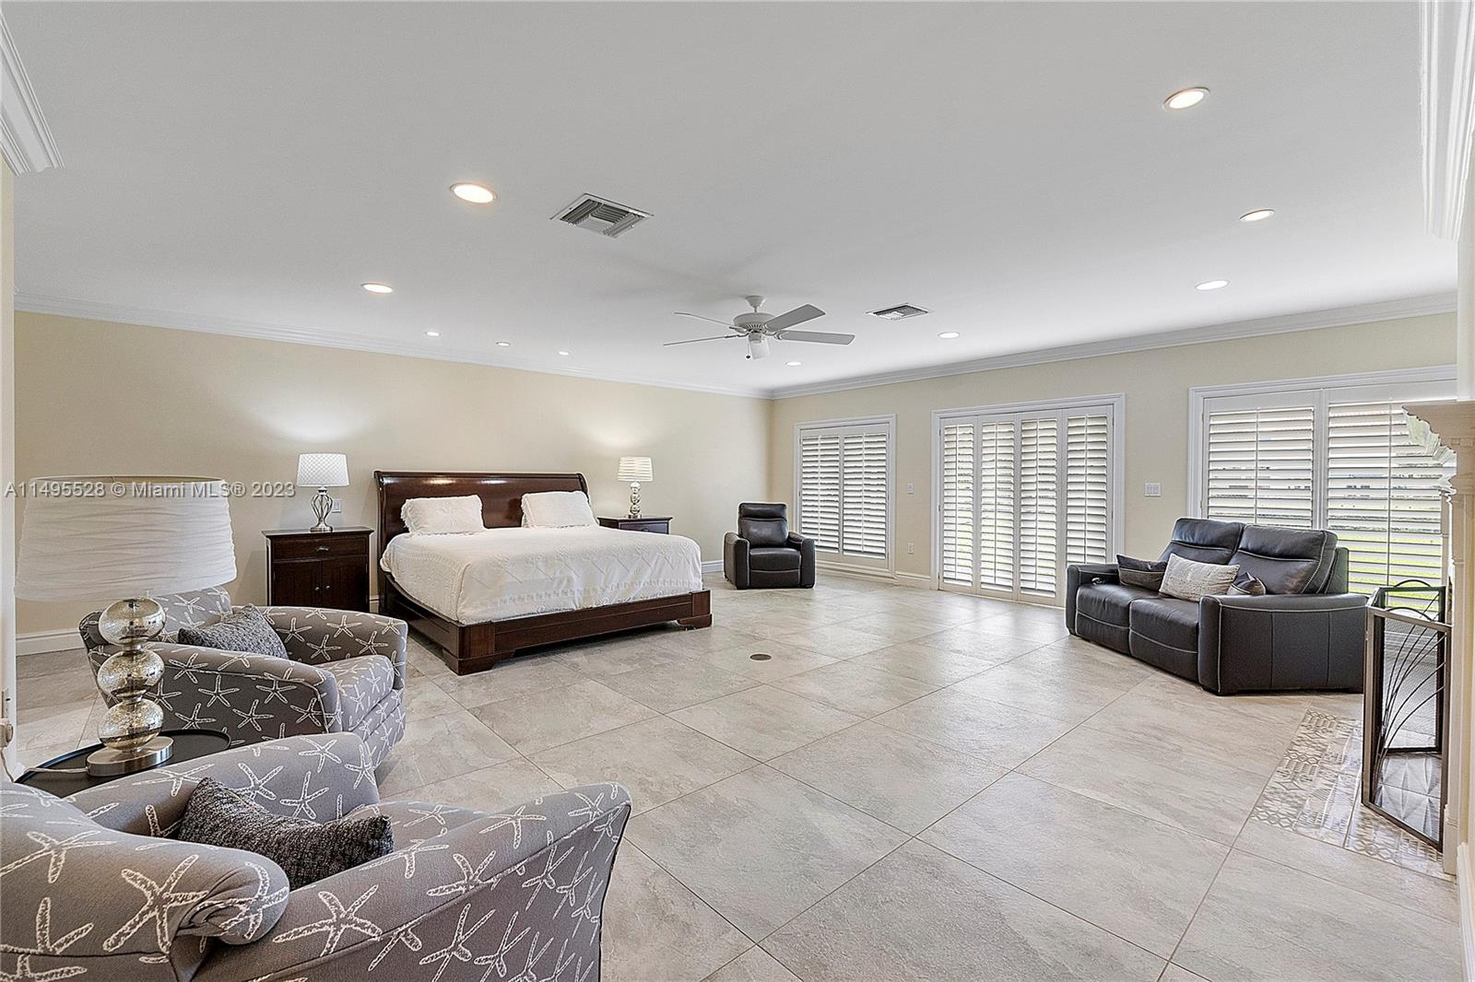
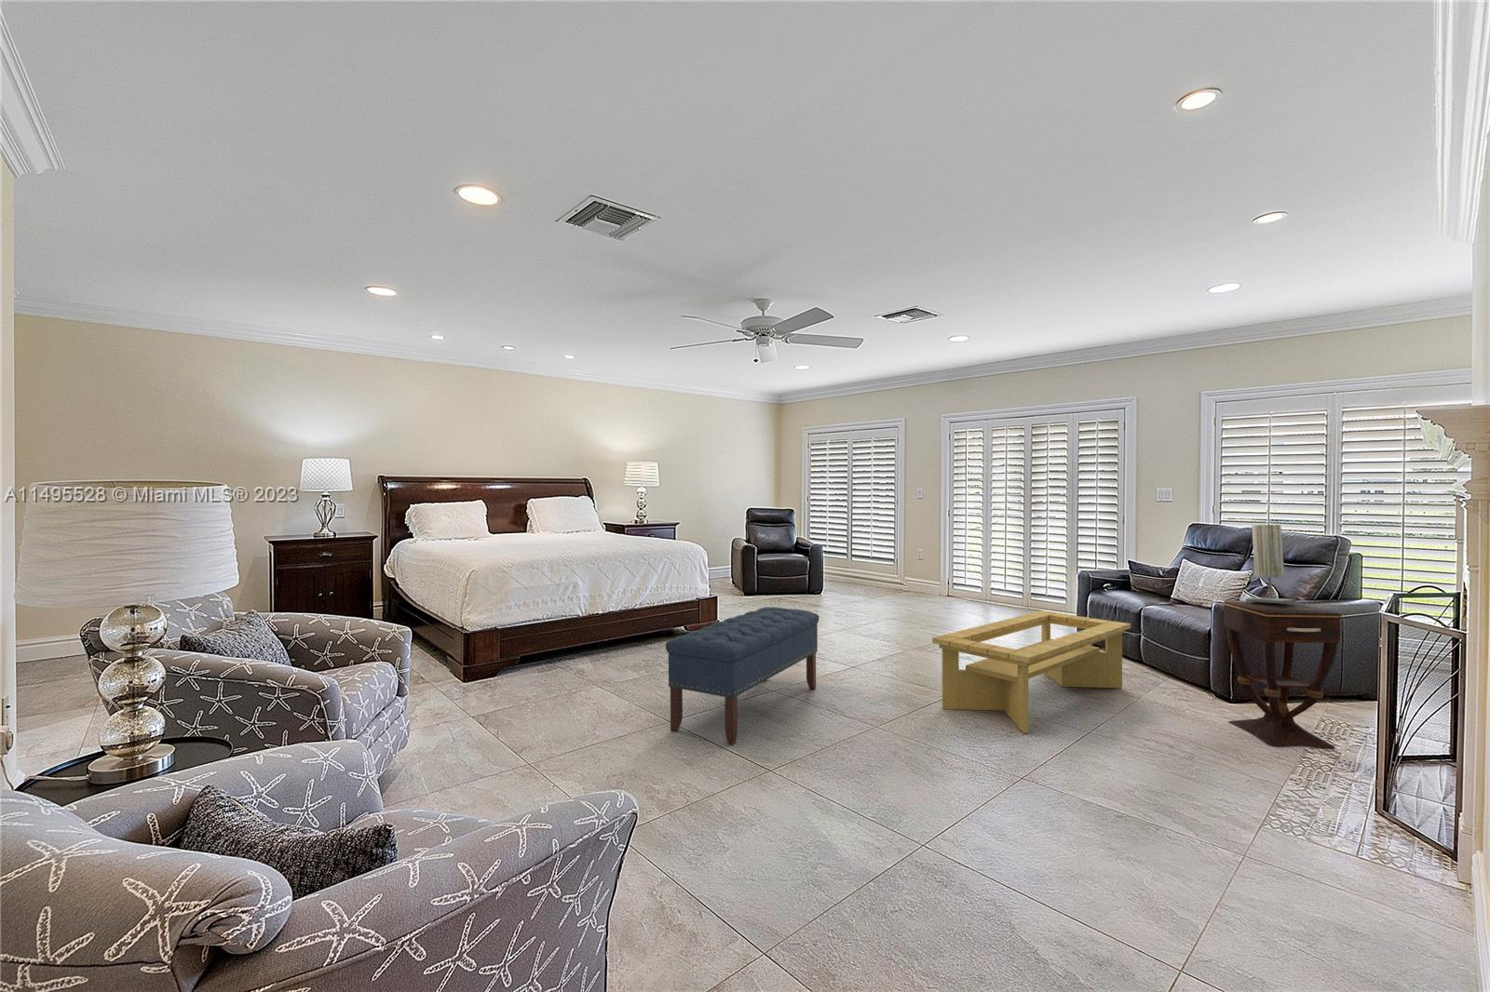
+ bench (750, 663)
+ table lamp (1271, 565)
+ side table (1281, 670)
+ coffee table (1036, 663)
